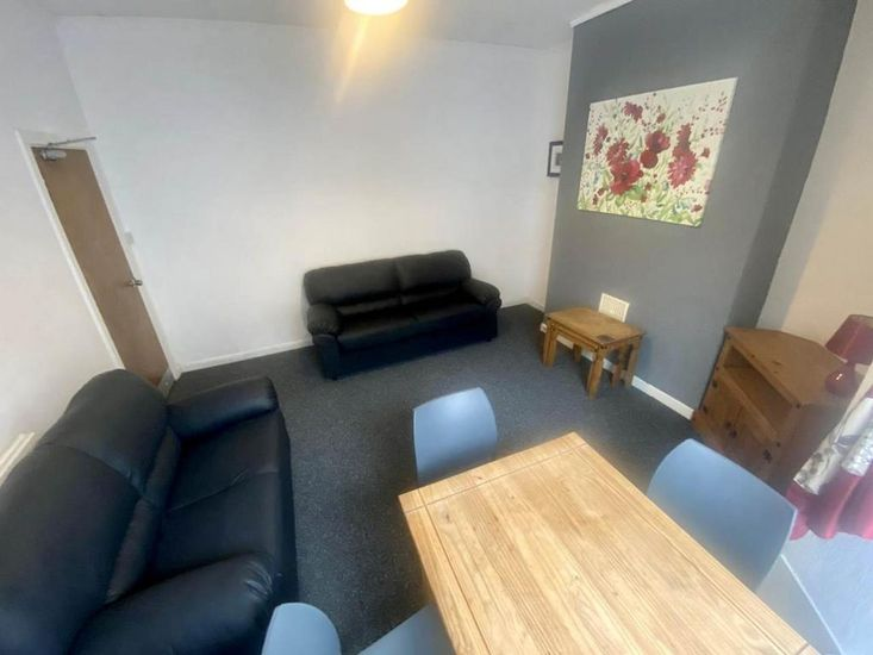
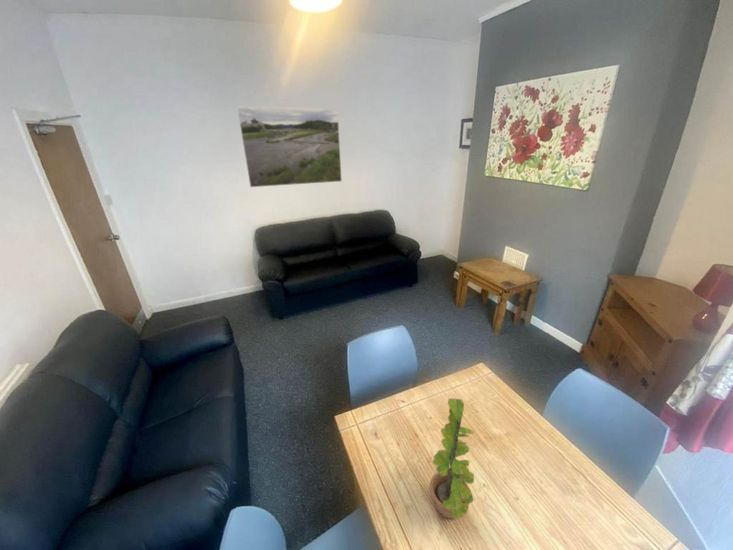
+ plant (452, 457)
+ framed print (294, 147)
